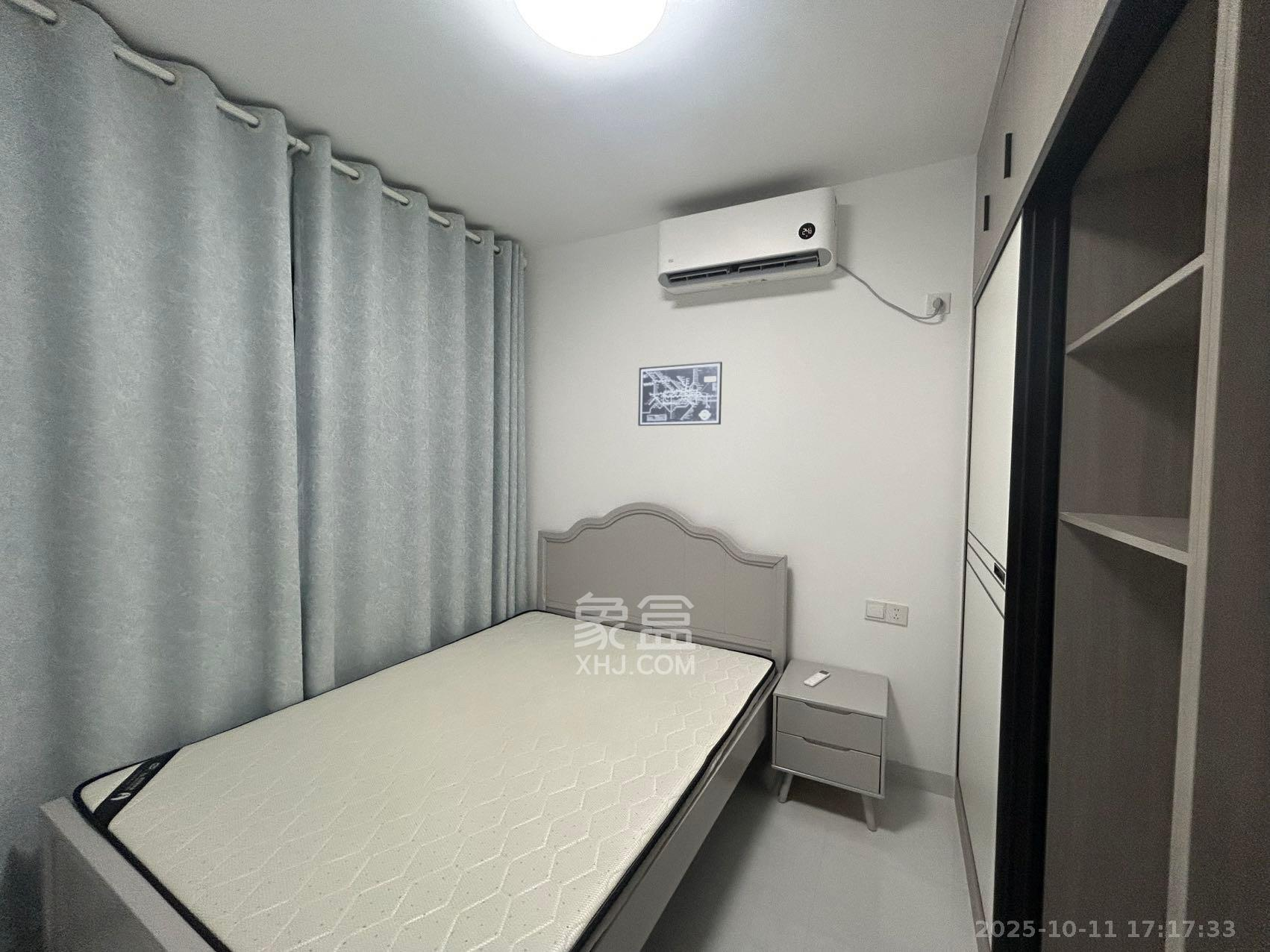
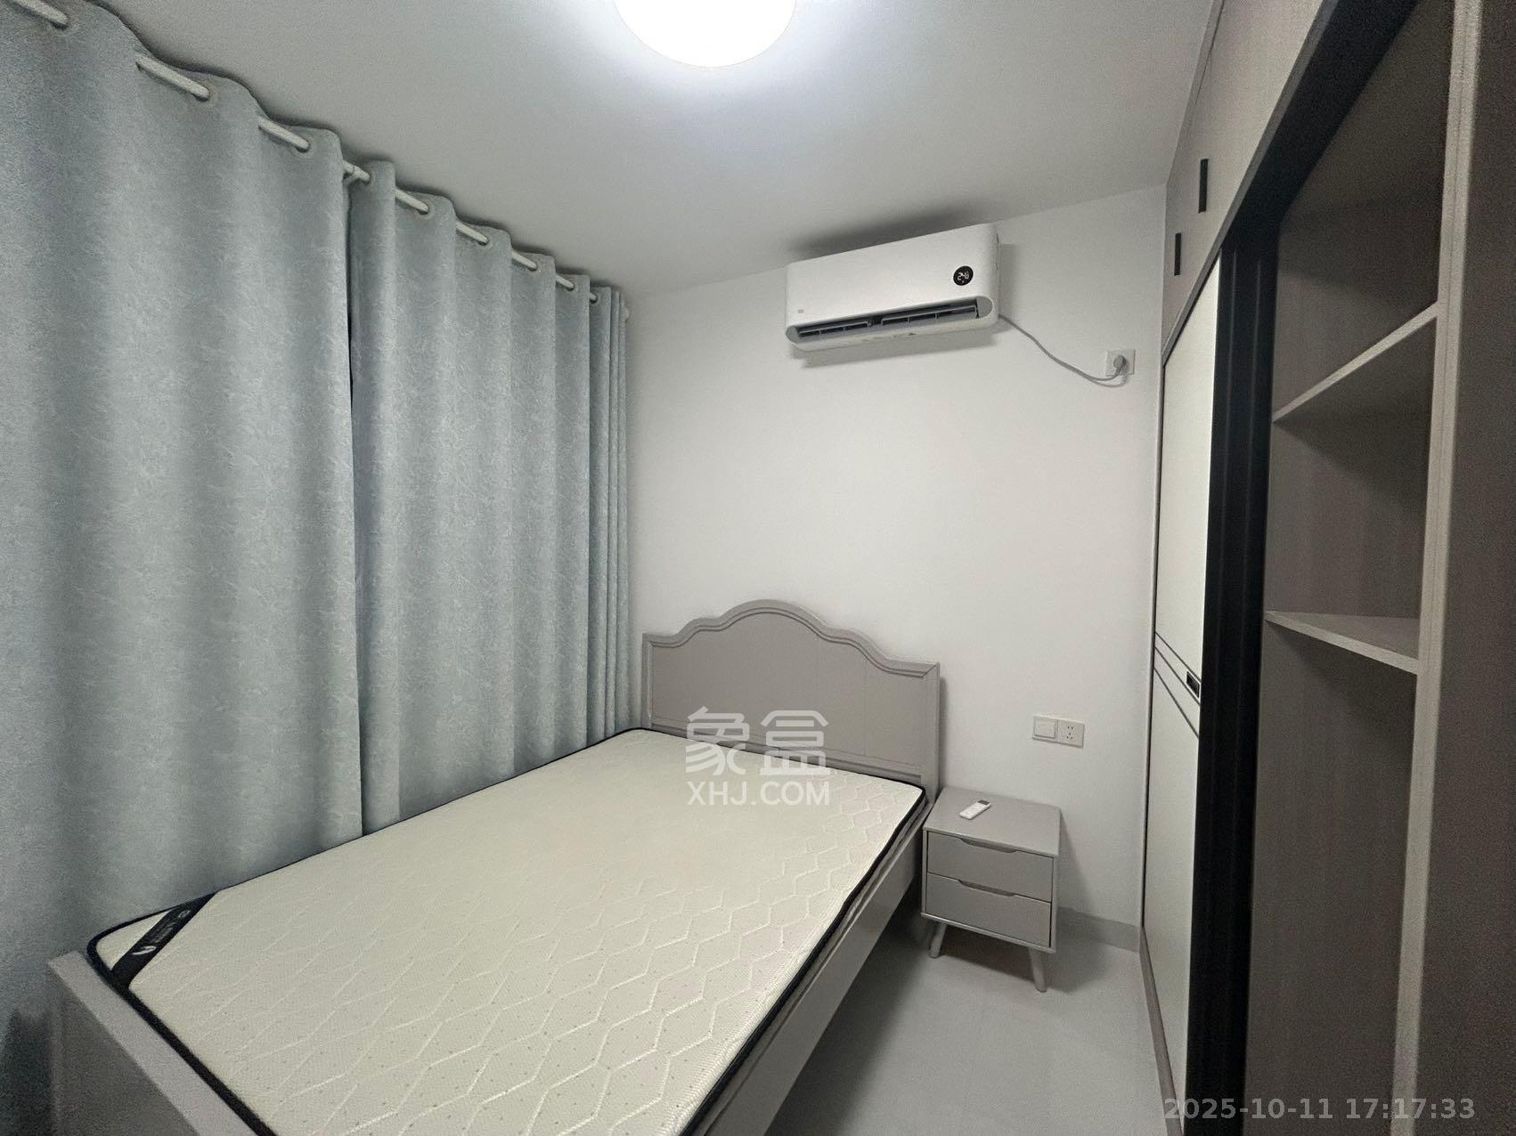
- wall art (678, 395)
